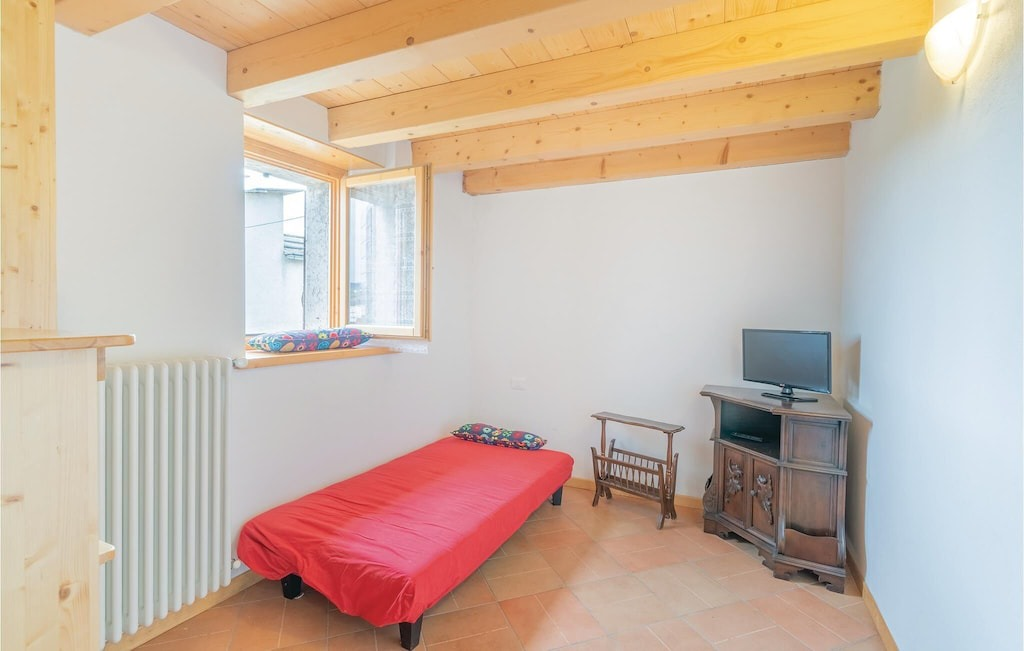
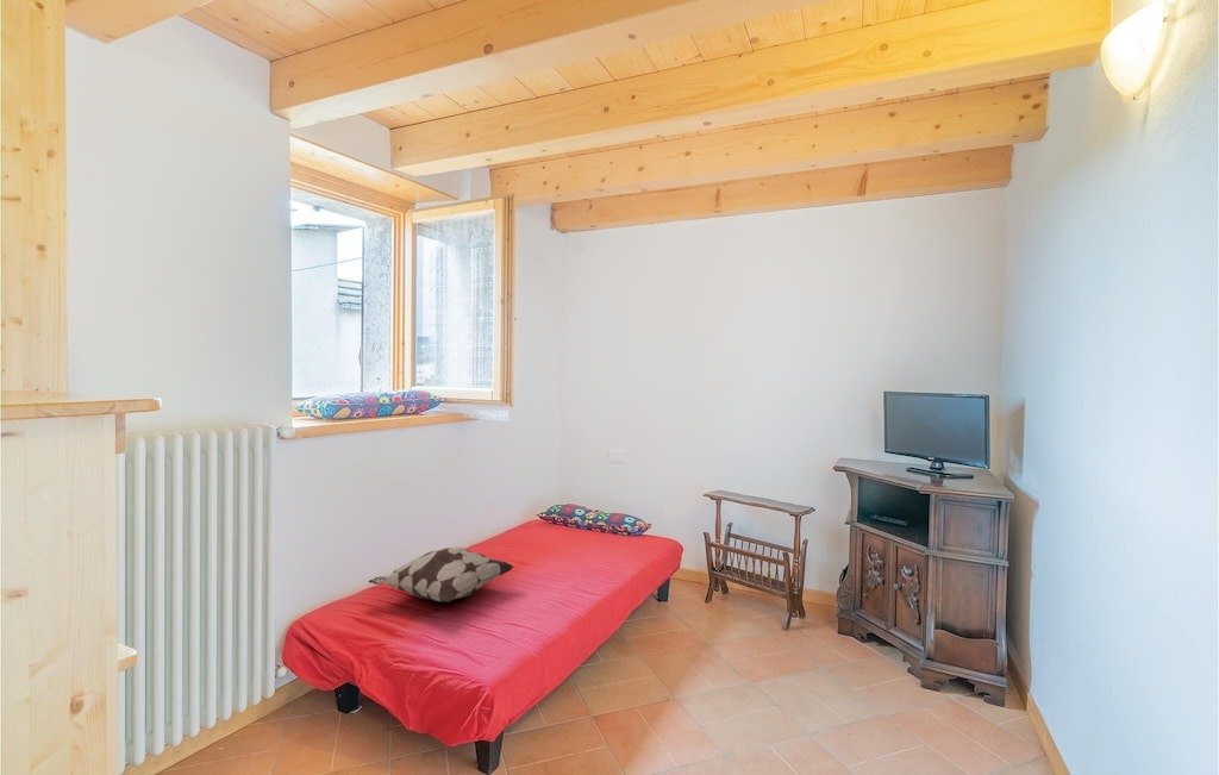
+ decorative pillow (443, 574)
